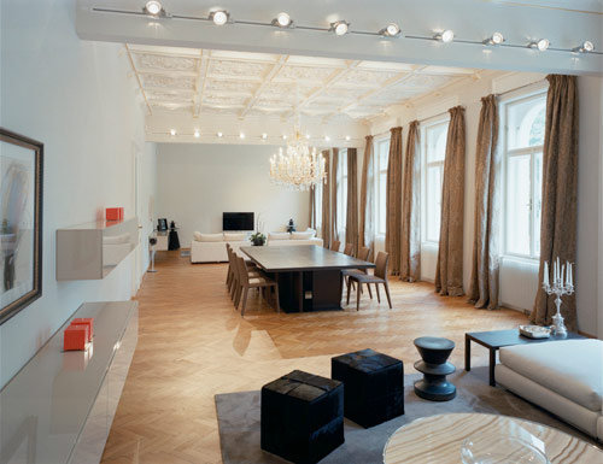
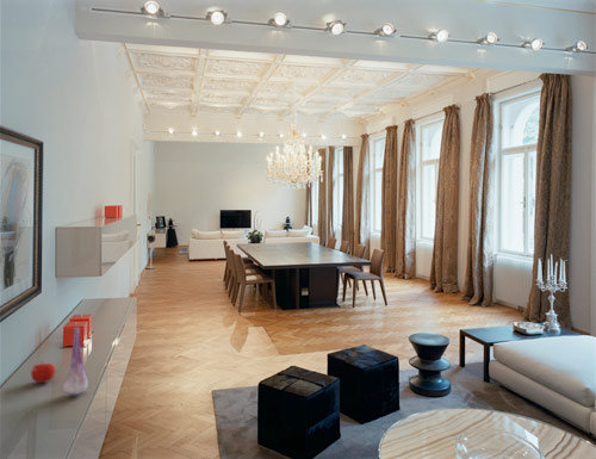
+ vase (73, 360)
+ fruit (43, 371)
